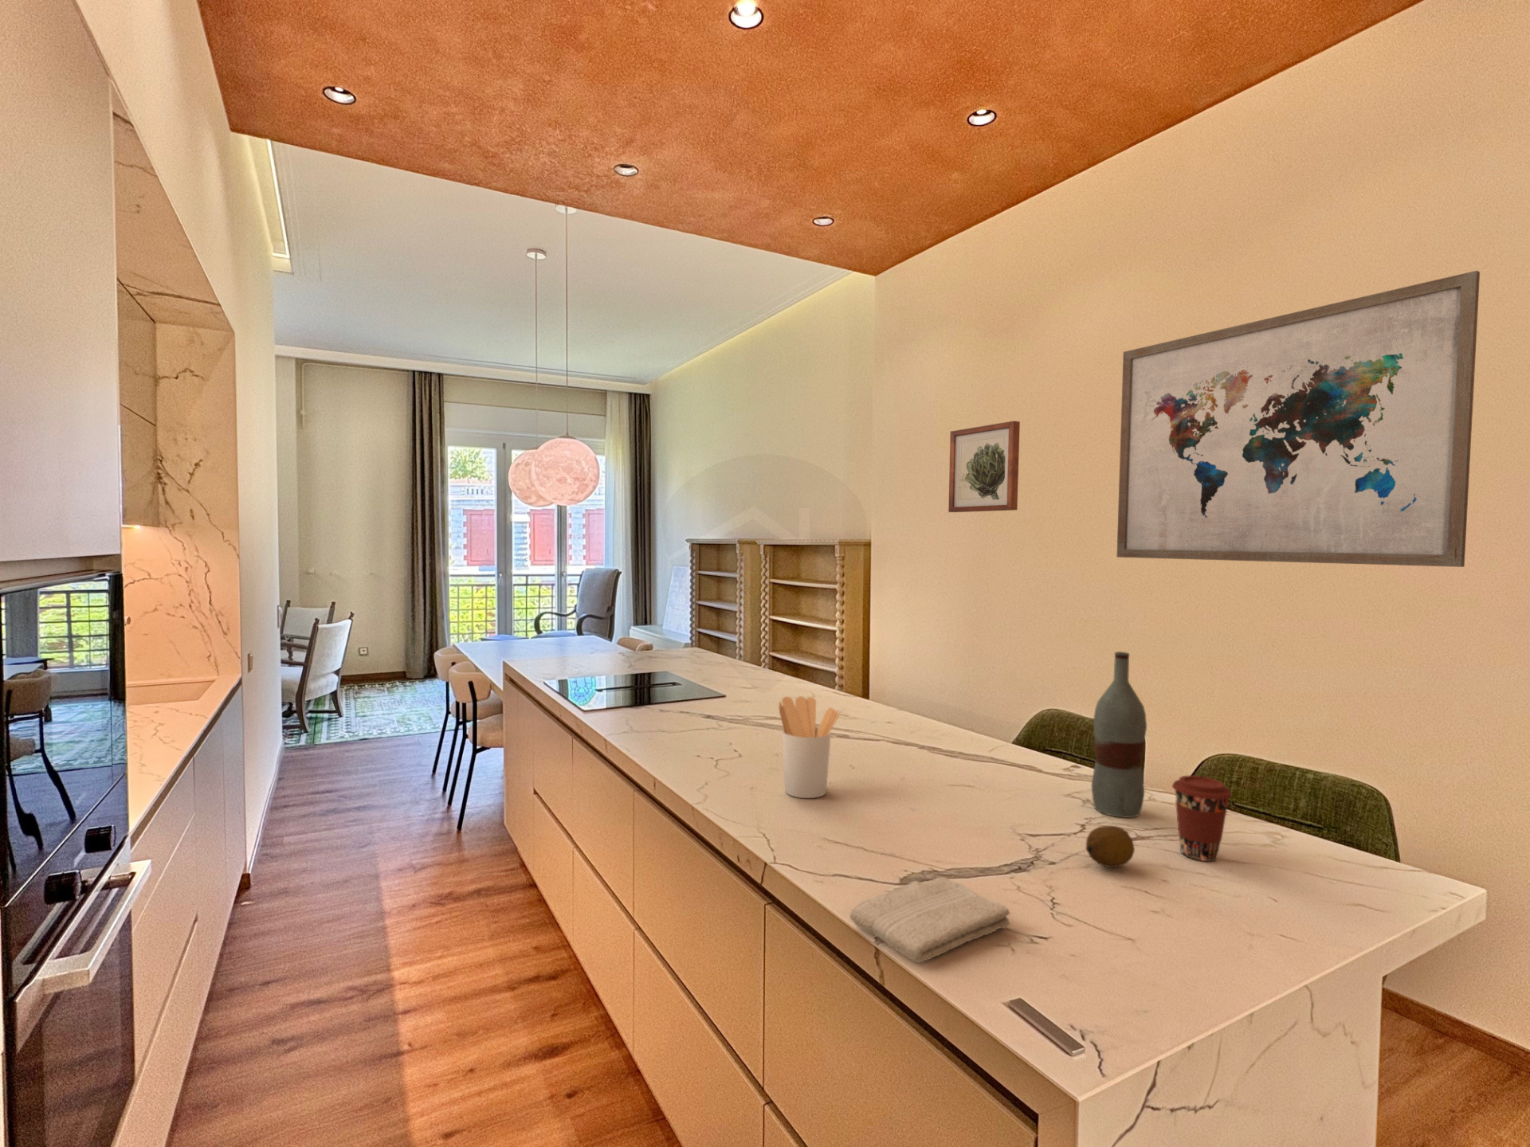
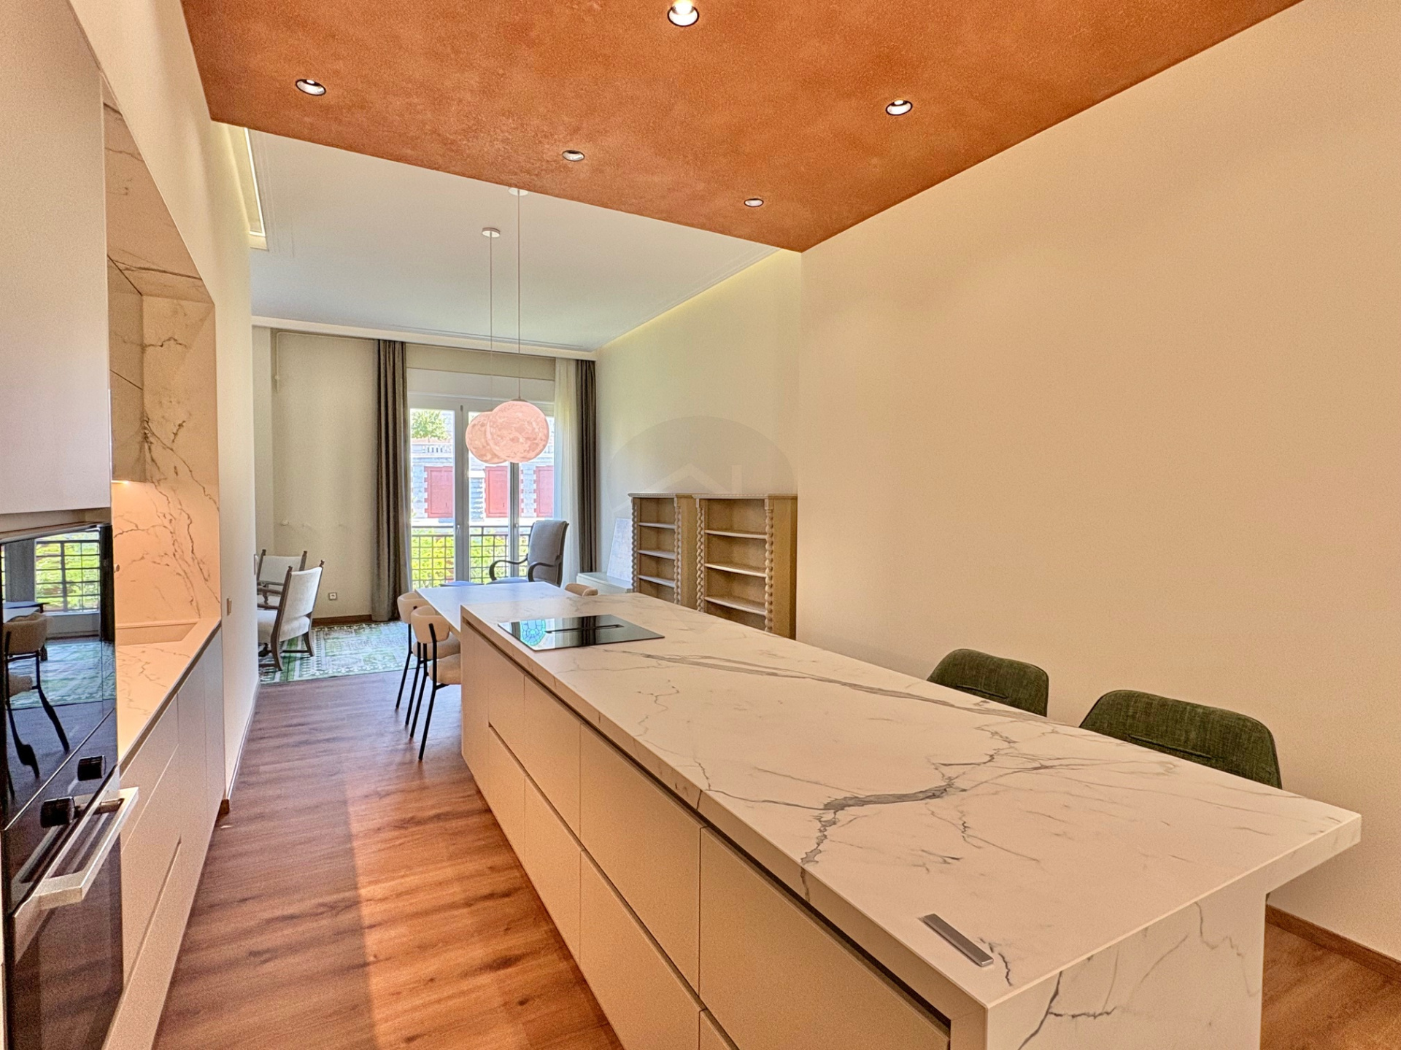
- fruit (1111, 846)
- wall art (982, 469)
- utensil holder (804, 743)
- bottle (1119, 731)
- wall art (1264, 441)
- coffee cup (1200, 818)
- washcloth (931, 914)
